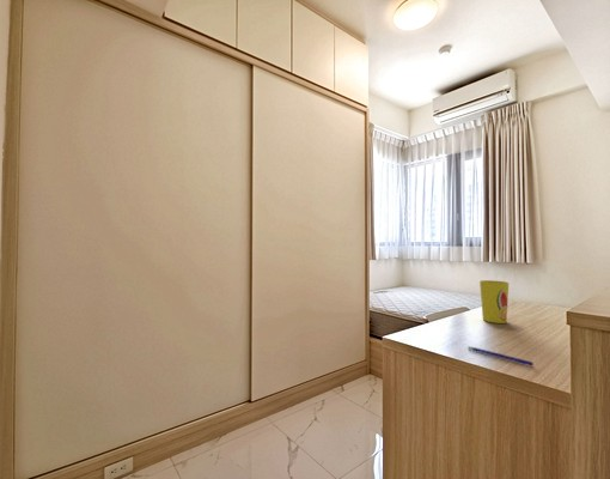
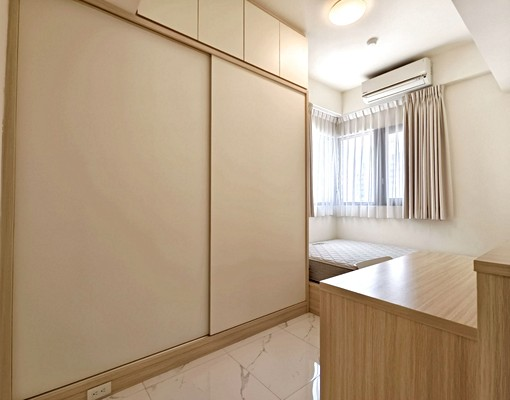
- pen (498, 354)
- cup (494, 301)
